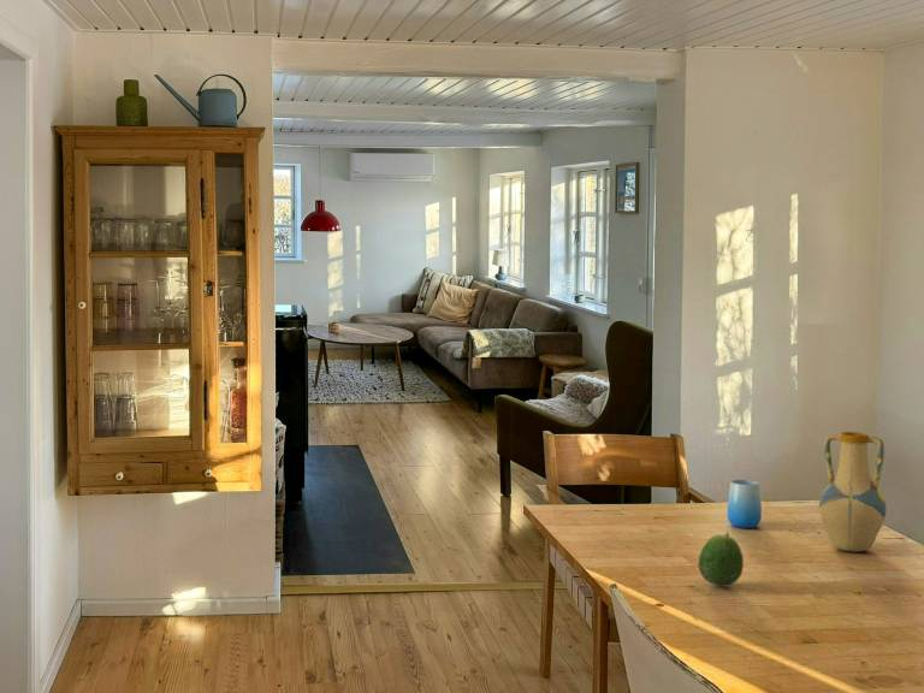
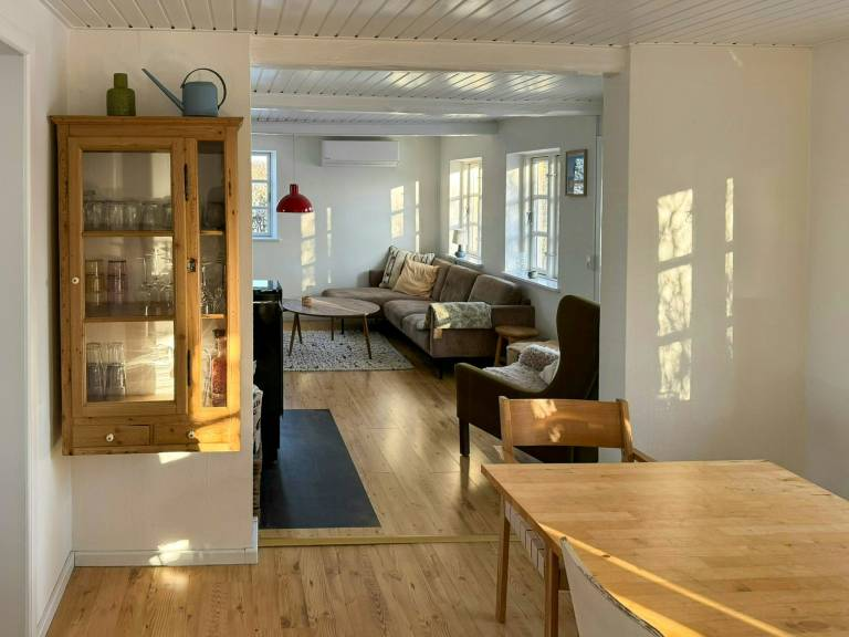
- vase (852, 491)
- fruit (719, 559)
- cup (744, 503)
